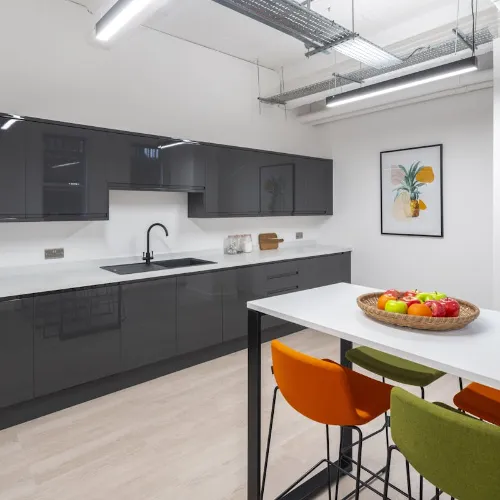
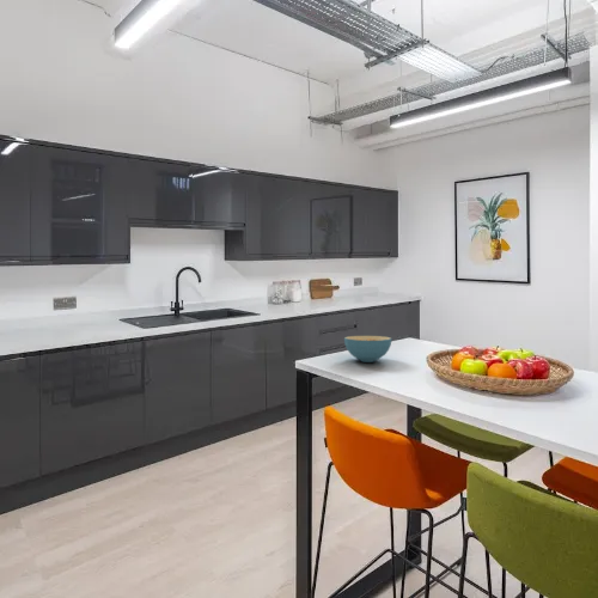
+ cereal bowl (367, 349)
